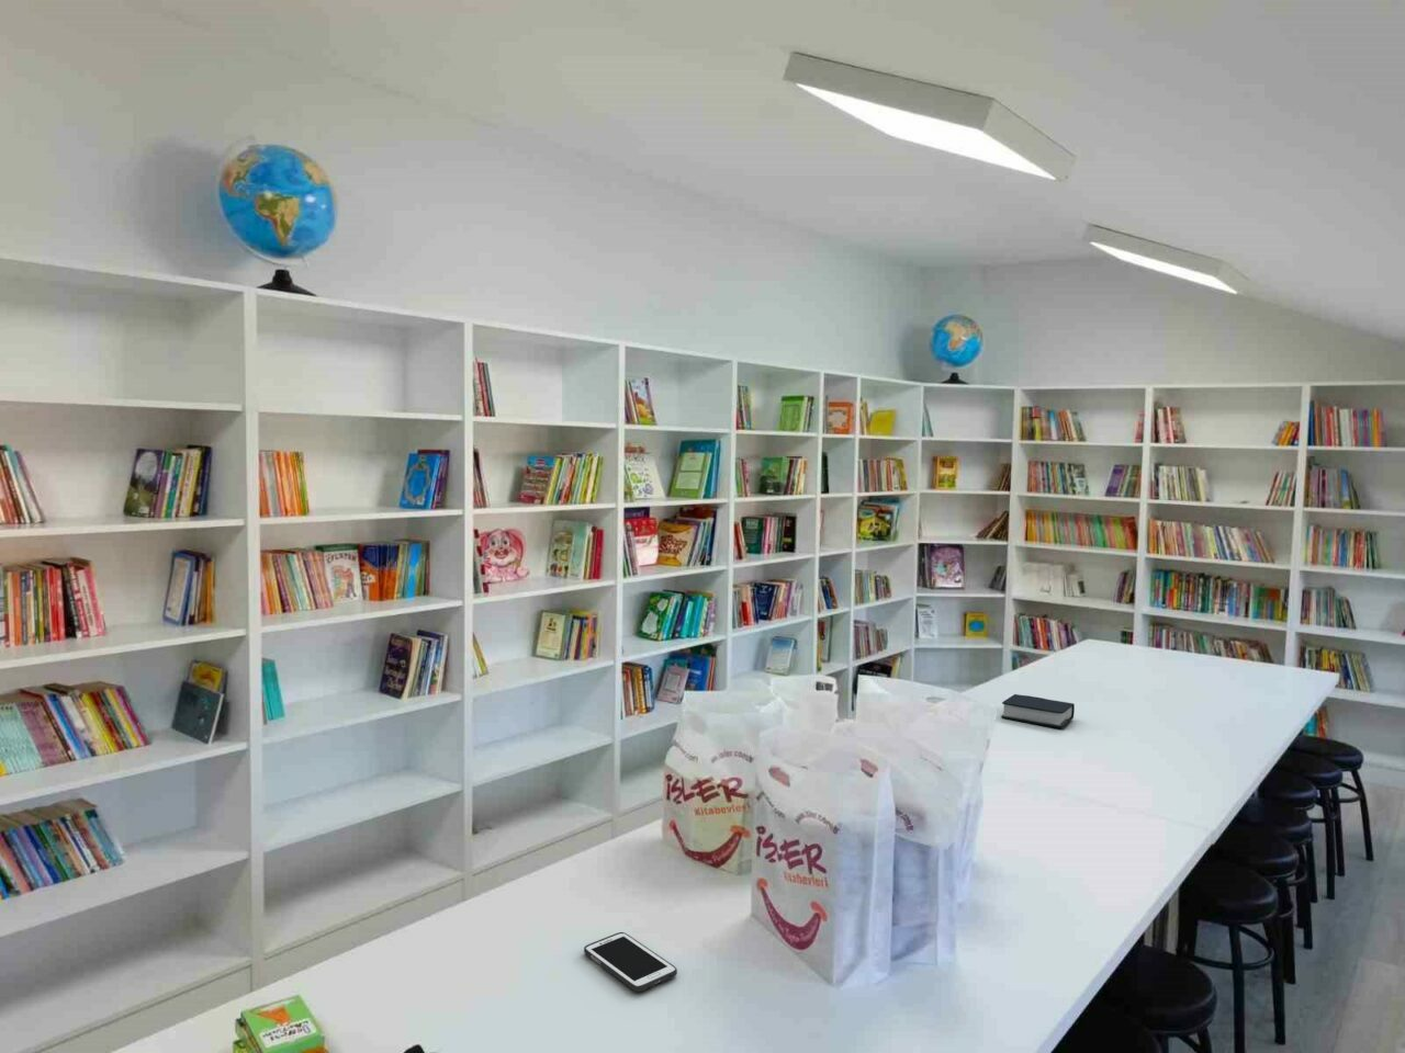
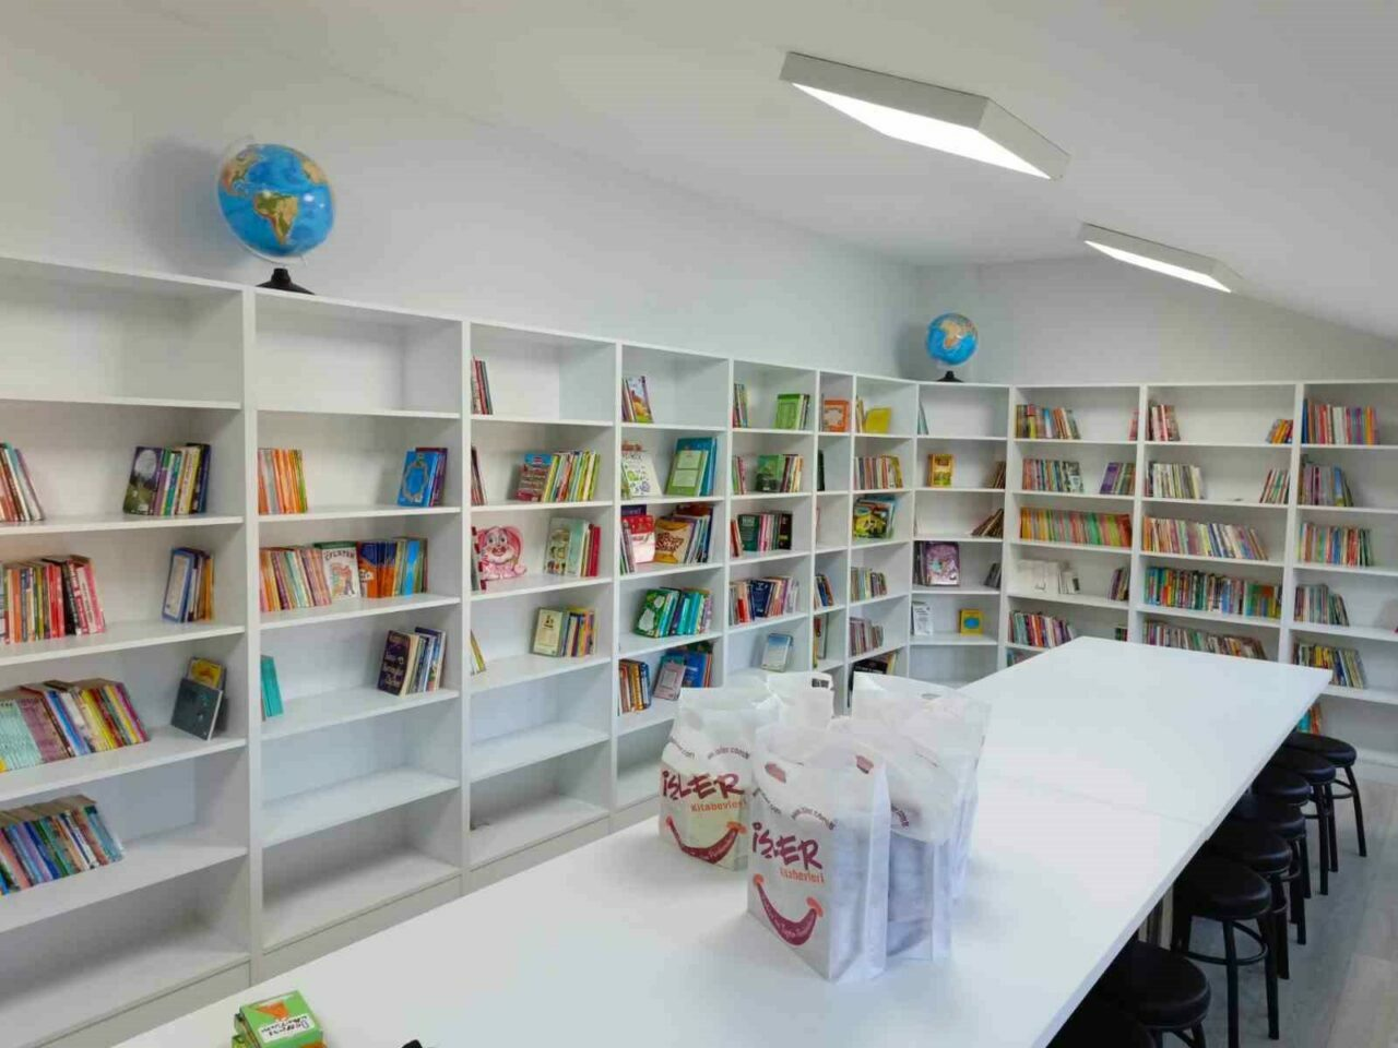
- cell phone (629, 960)
- book (1038, 710)
